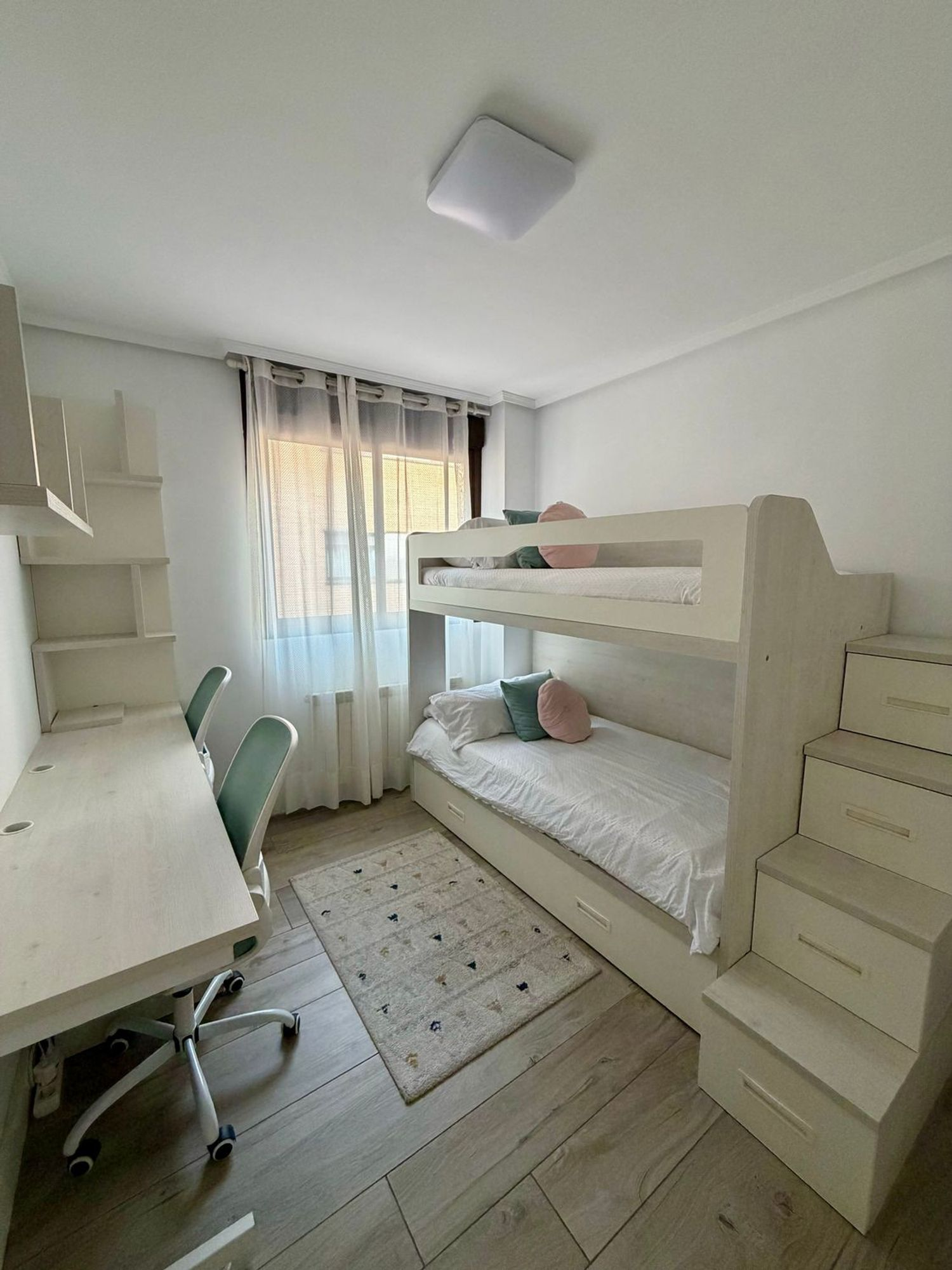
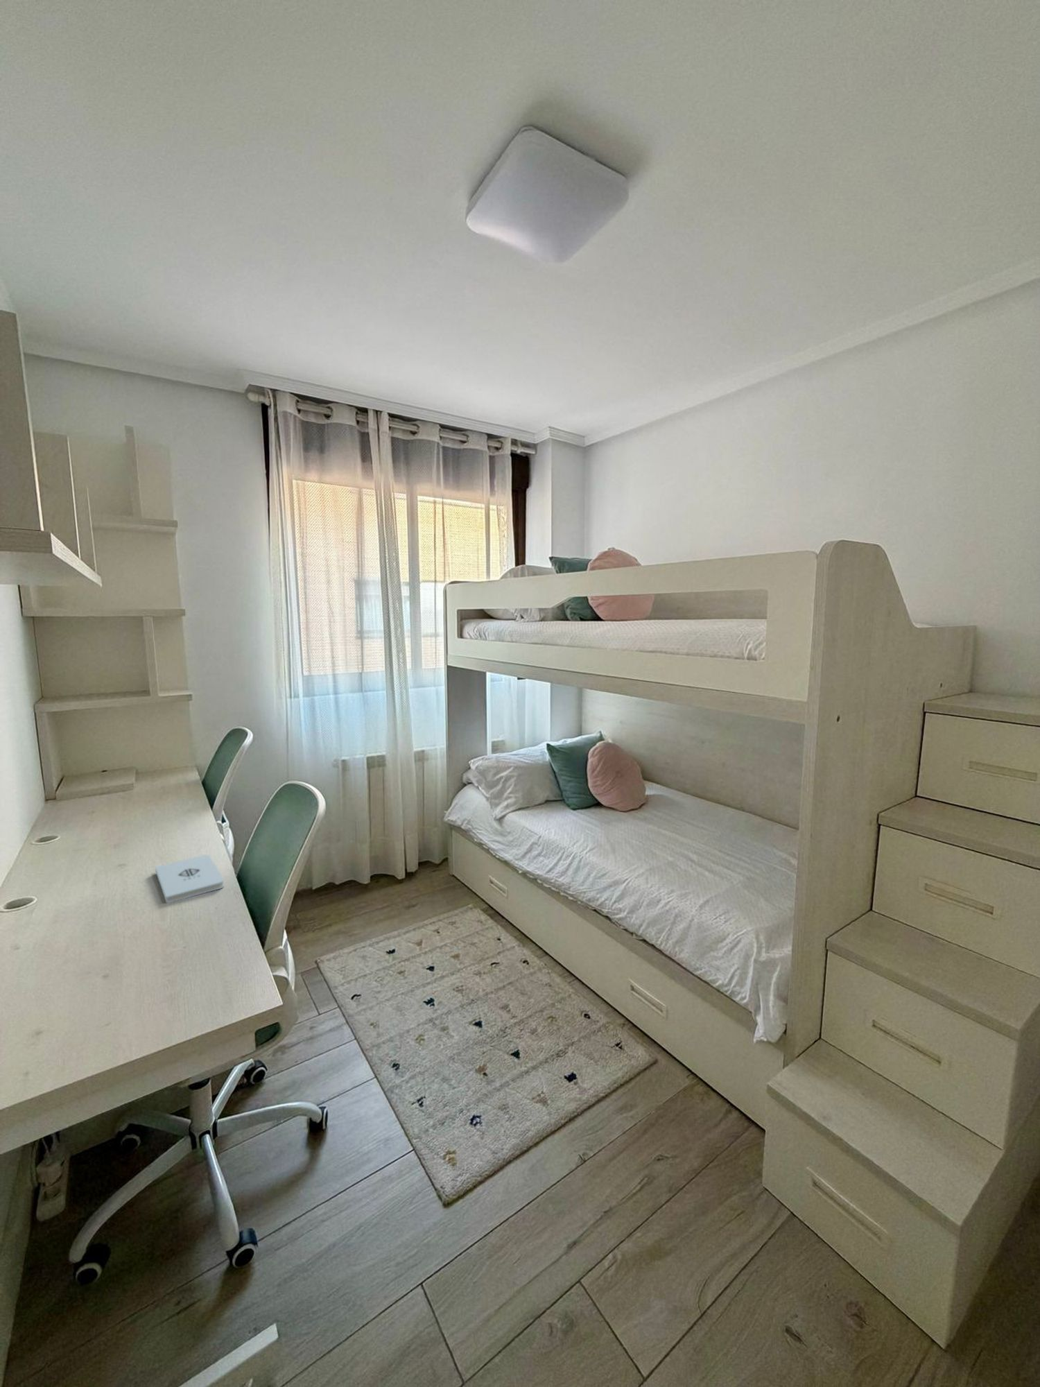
+ notepad (189, 877)
